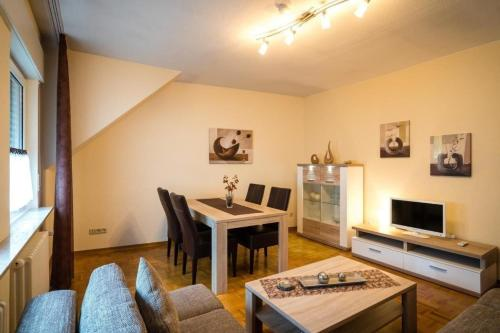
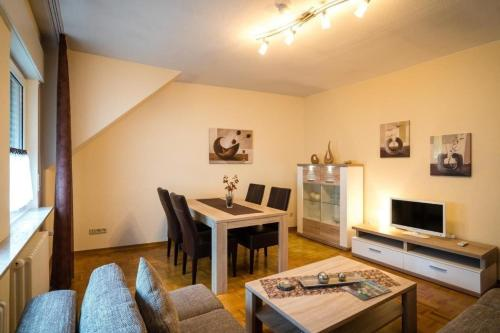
+ magazine (366, 288)
